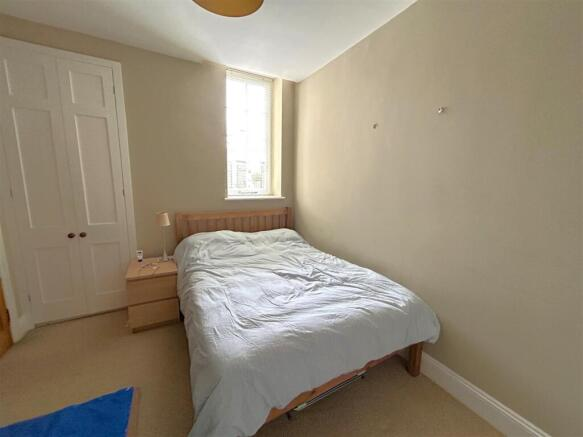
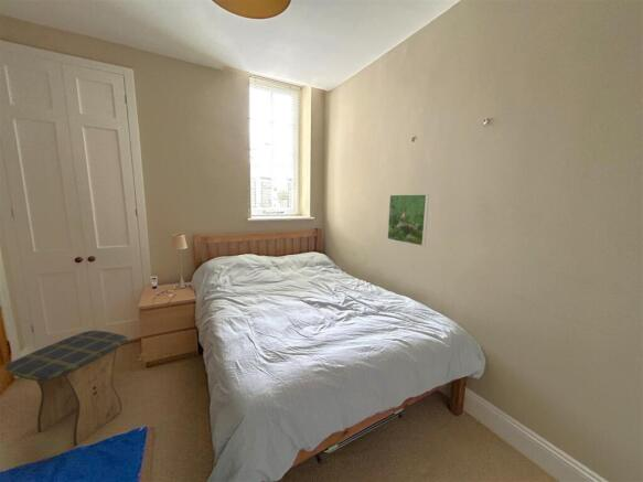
+ stool (77, 386)
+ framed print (406, 218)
